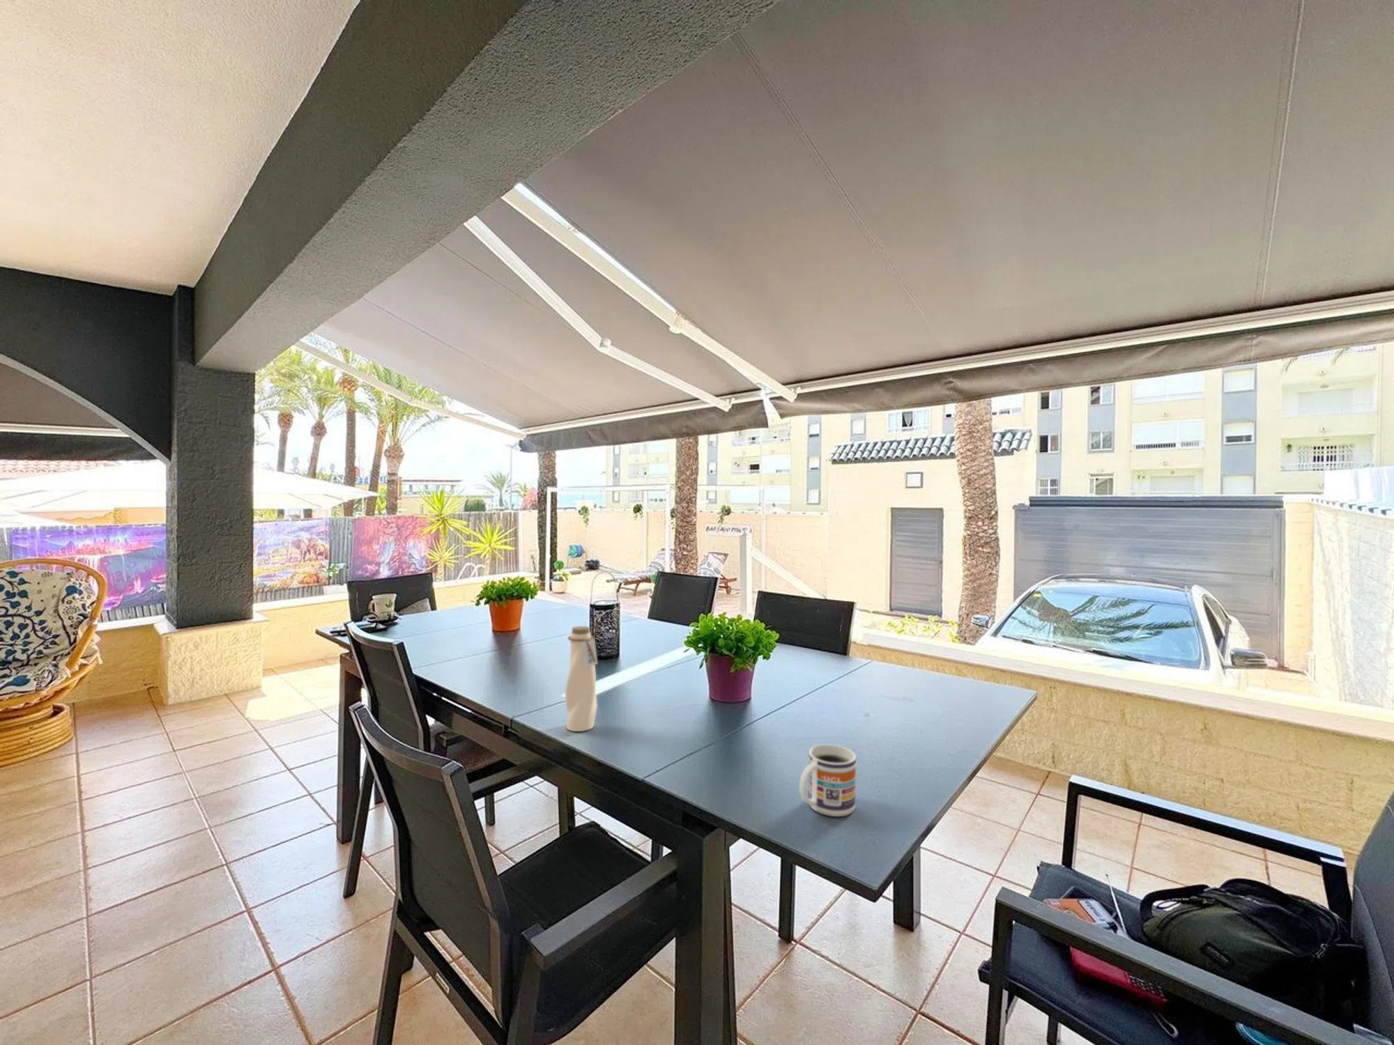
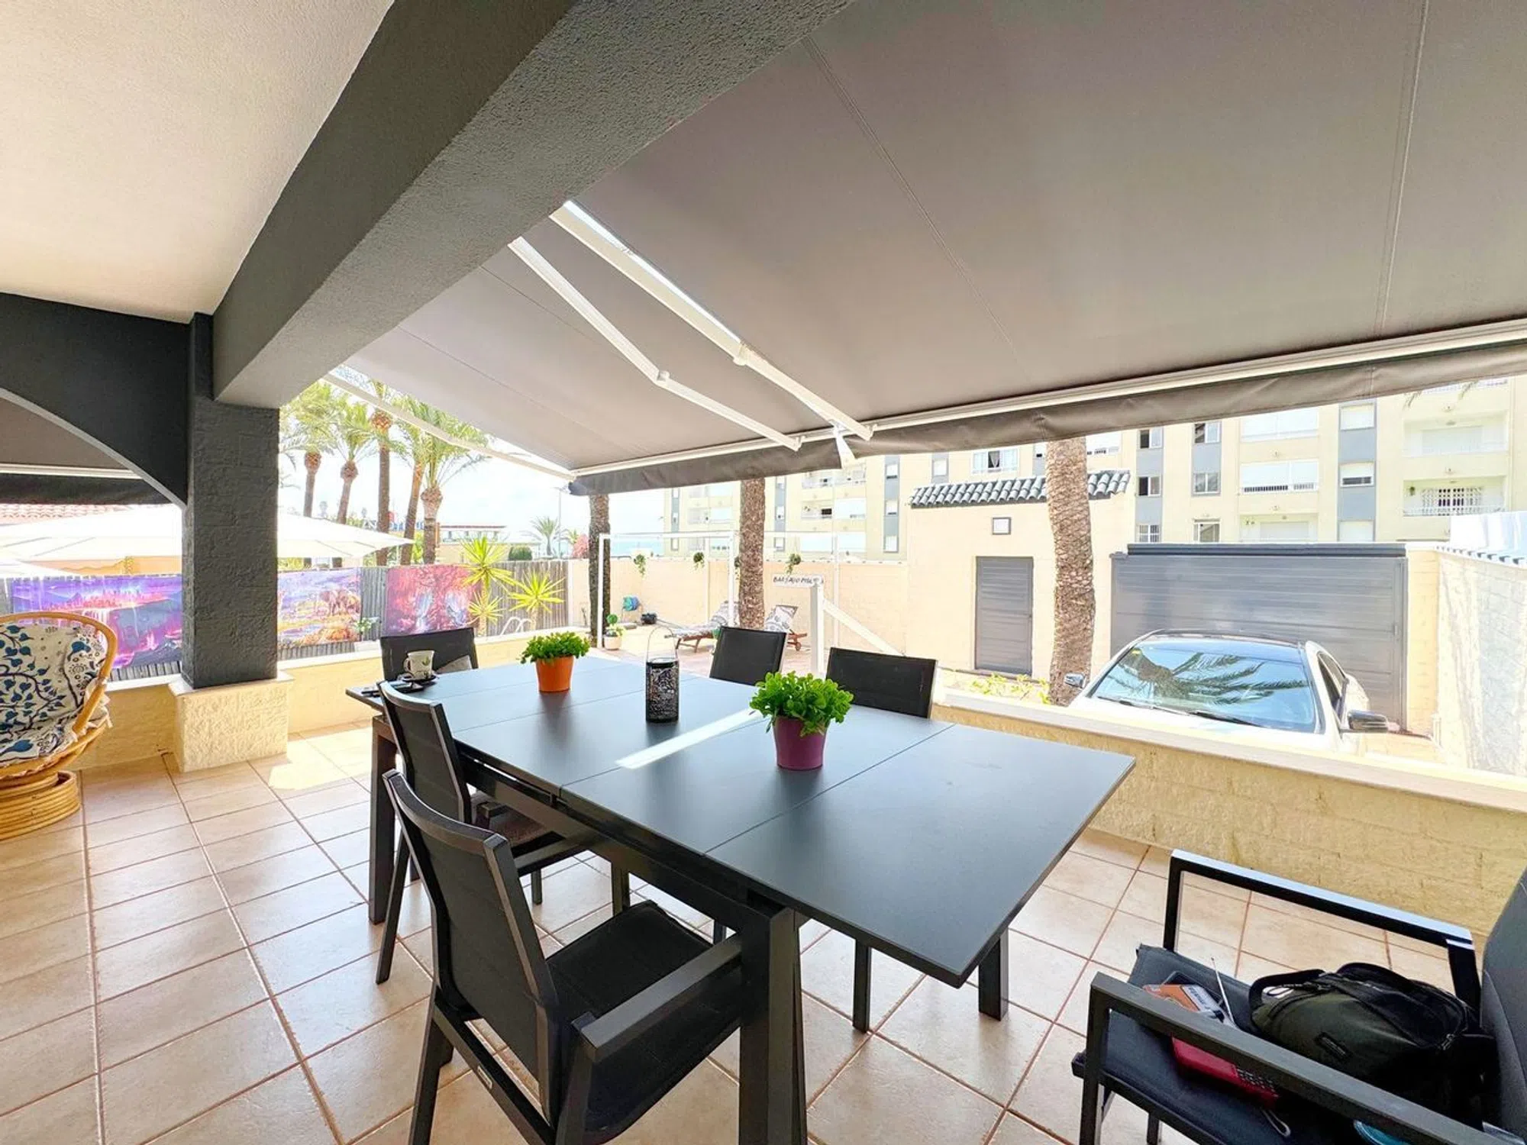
- mug (827, 779)
- water bottle (582, 677)
